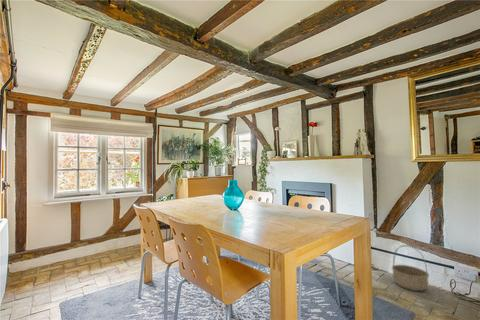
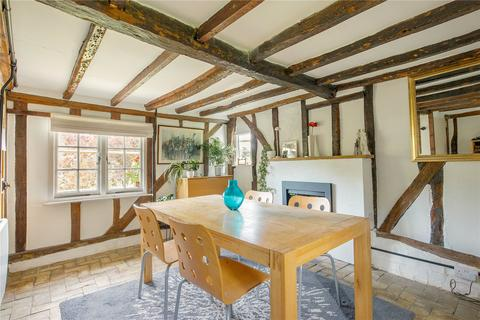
- basket (409, 266)
